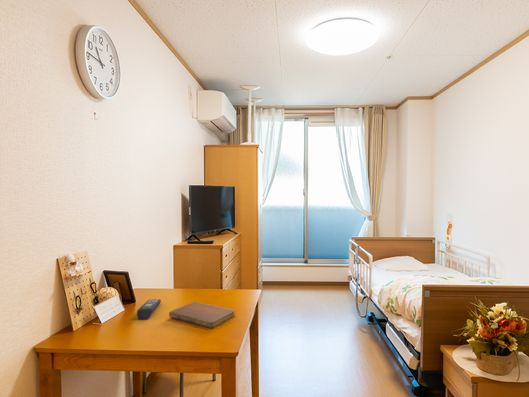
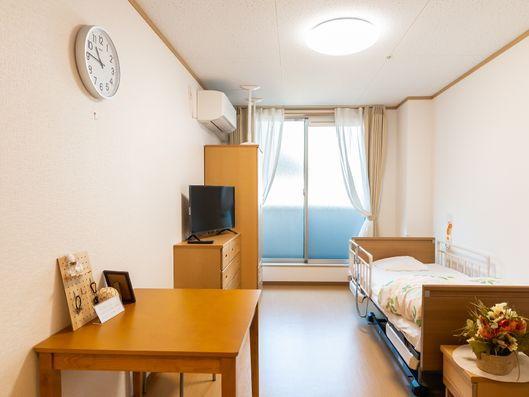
- notebook (202, 313)
- remote control (149, 307)
